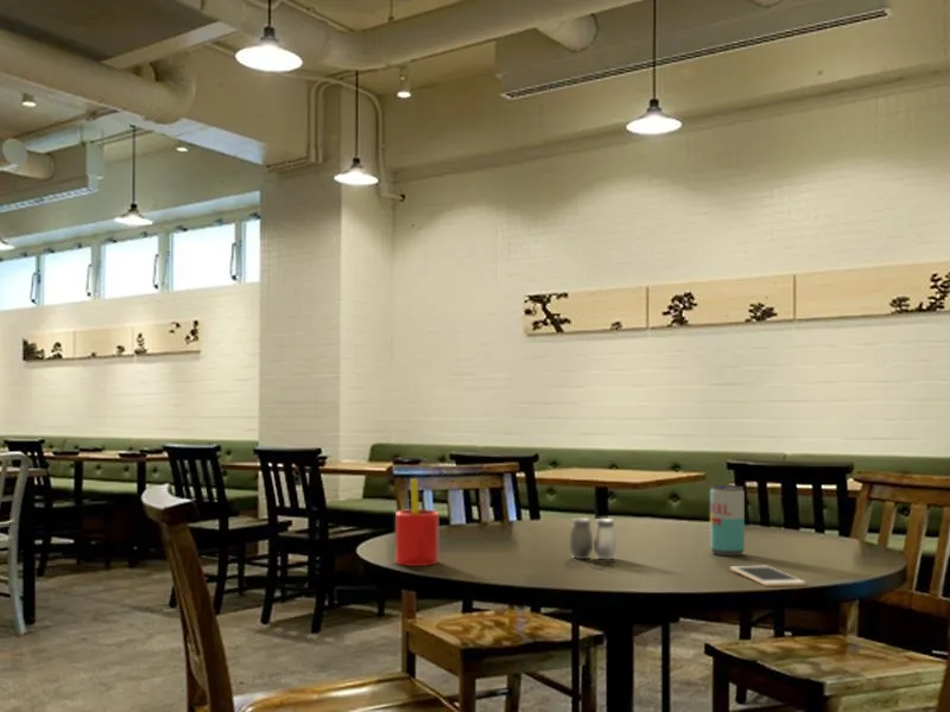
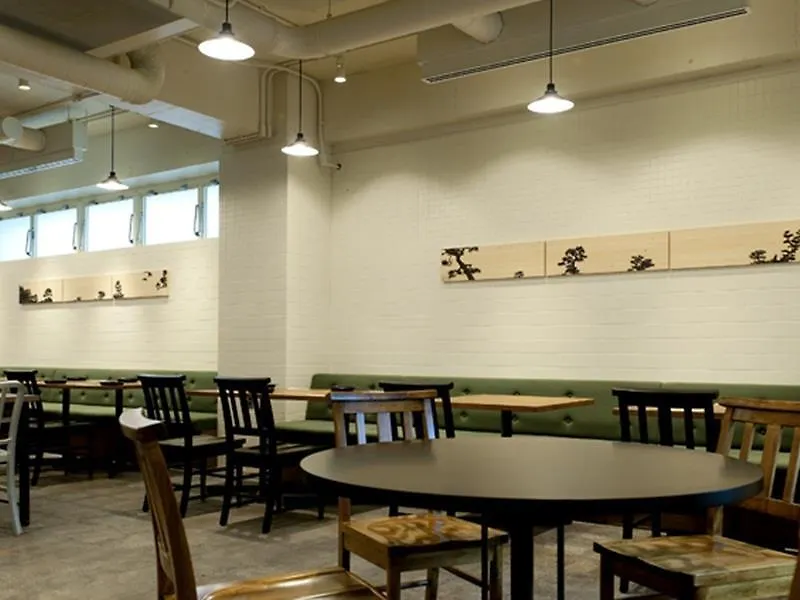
- beverage can (727, 520)
- straw (416, 520)
- cell phone (766, 576)
- salt and pepper shaker (591, 538)
